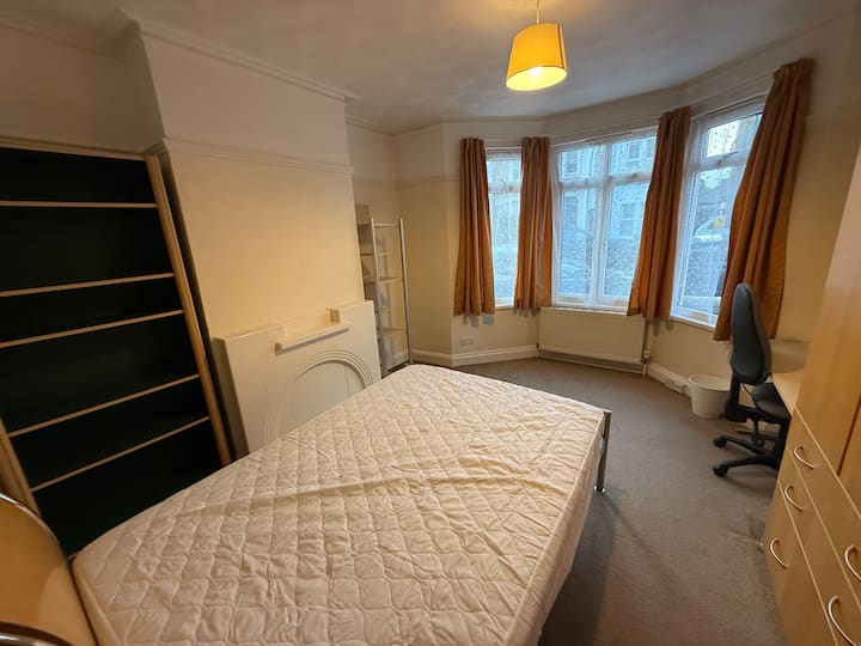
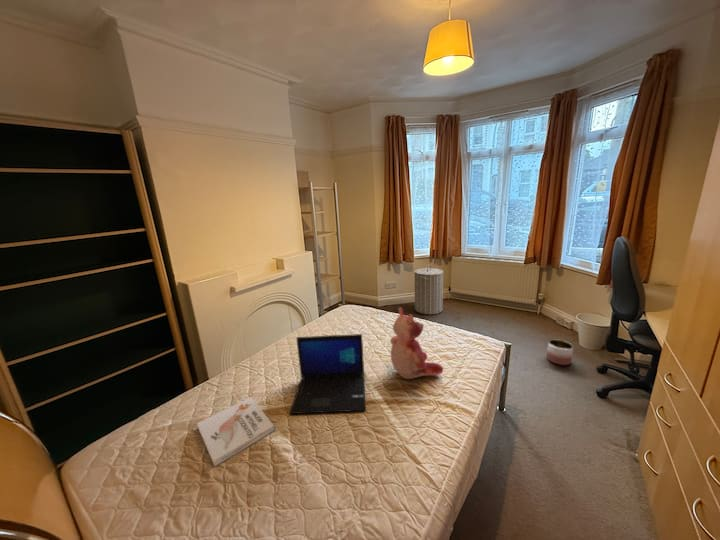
+ teddy bear (415, 341)
+ planter (559, 352)
+ laptop (328, 371)
+ laundry hamper (428, 287)
+ book (235, 426)
